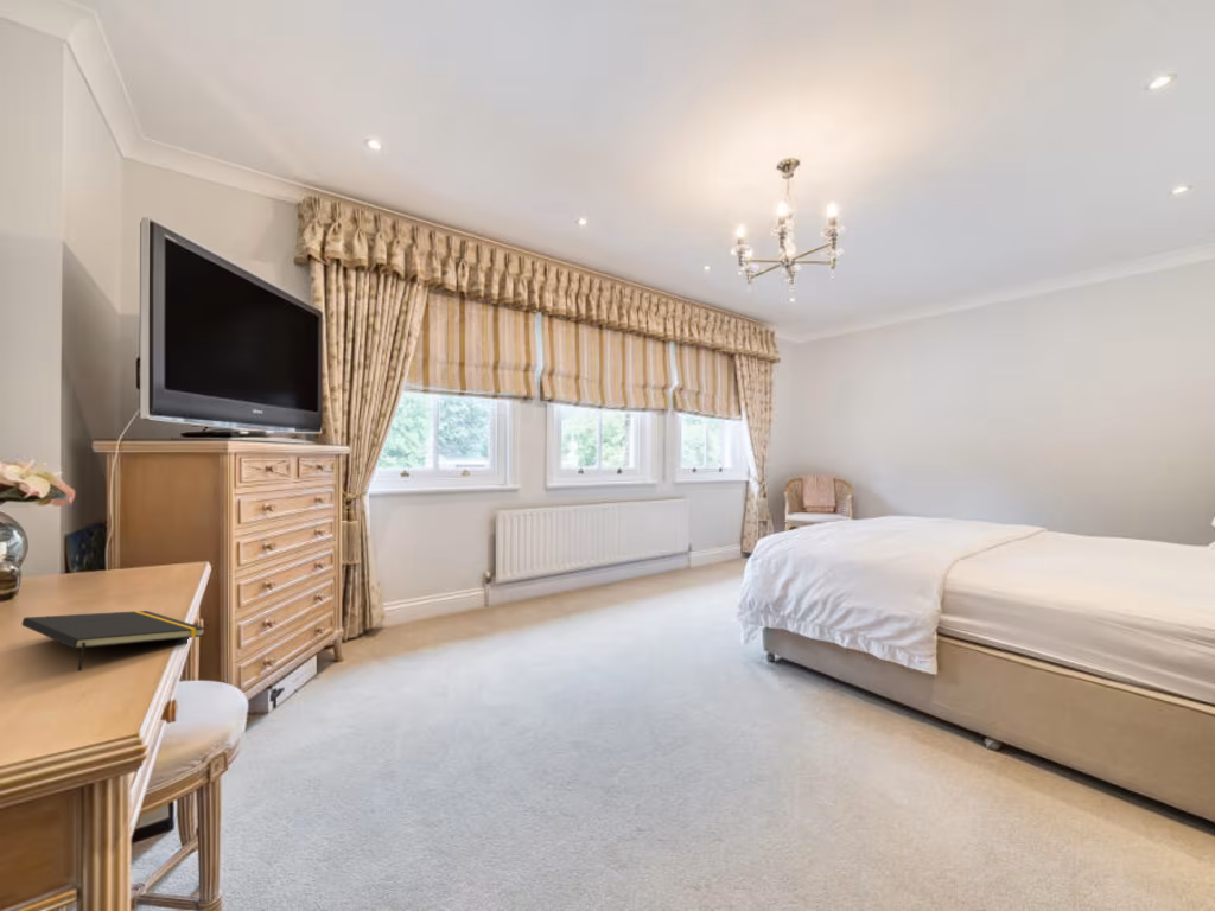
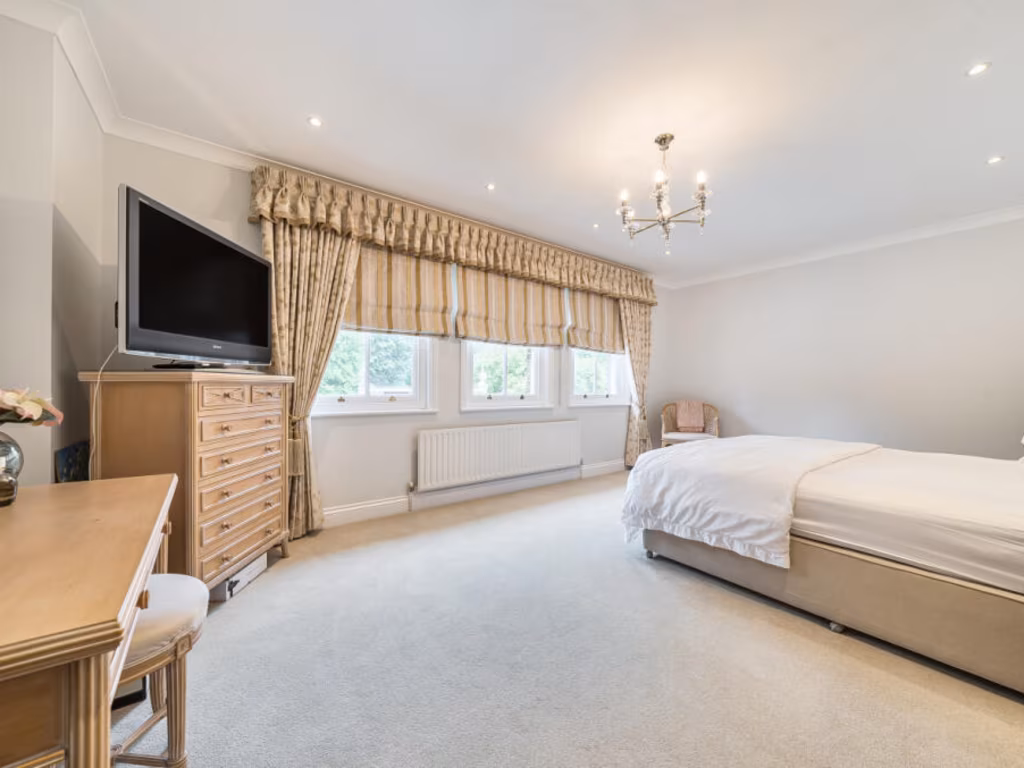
- notepad (115, 626)
